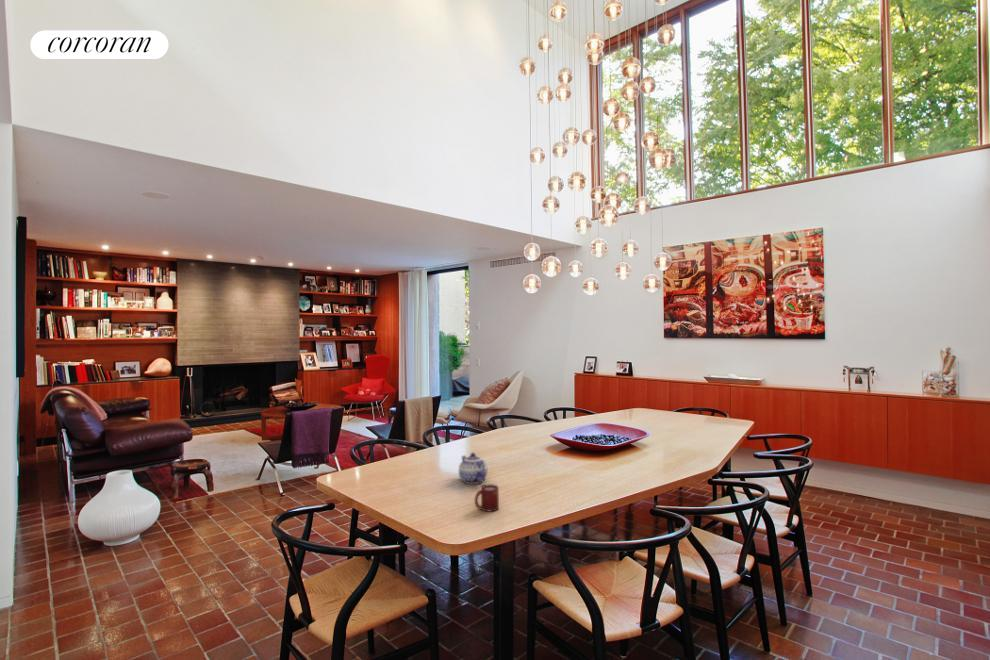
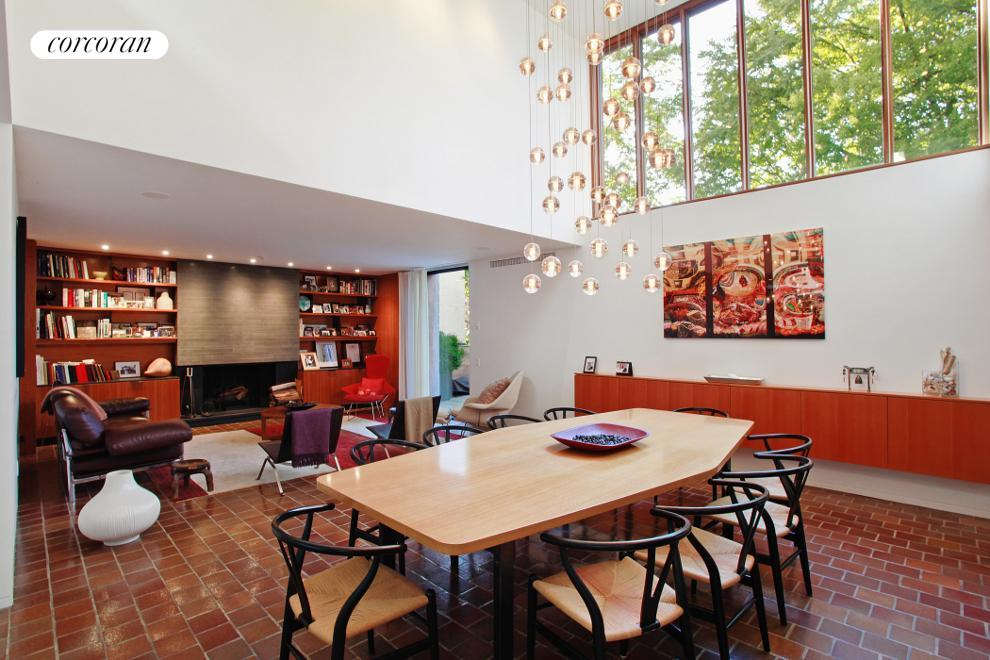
- cup (486, 498)
- teapot (473, 467)
